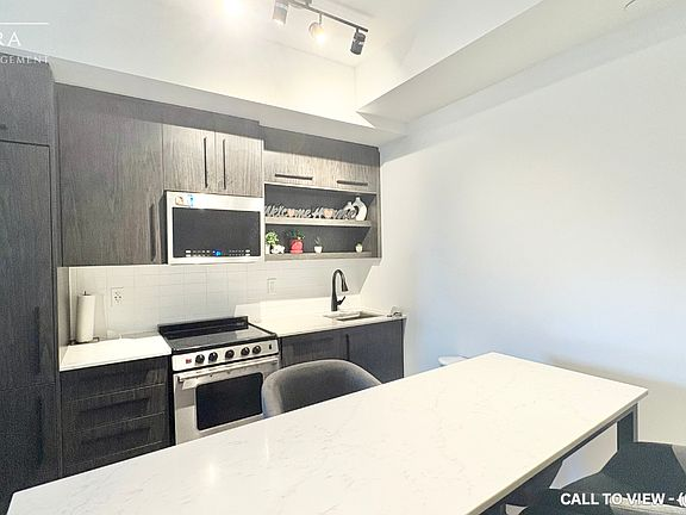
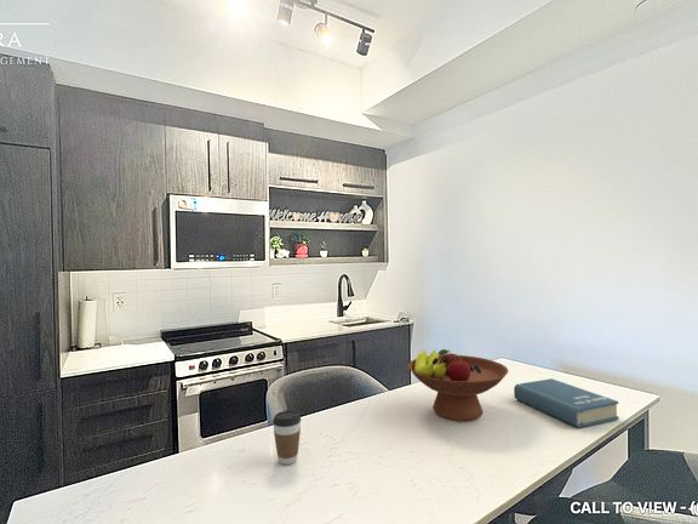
+ coffee cup (287, 437)
+ fruit bowl (456, 380)
+ book (562, 400)
